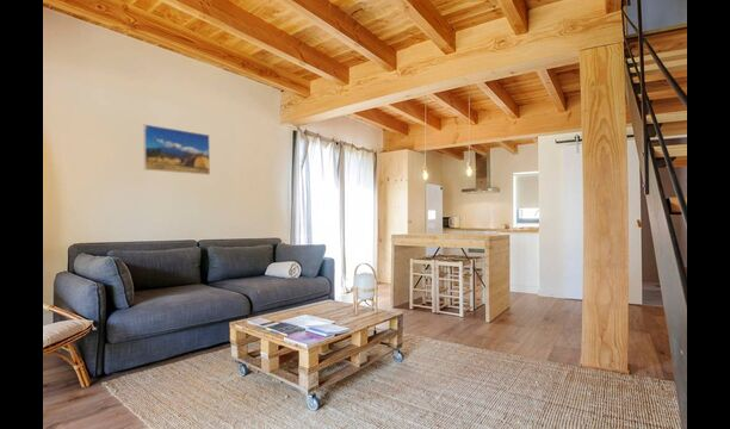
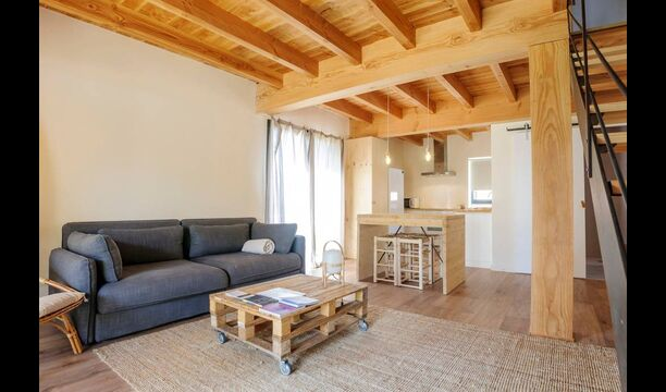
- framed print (178, 150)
